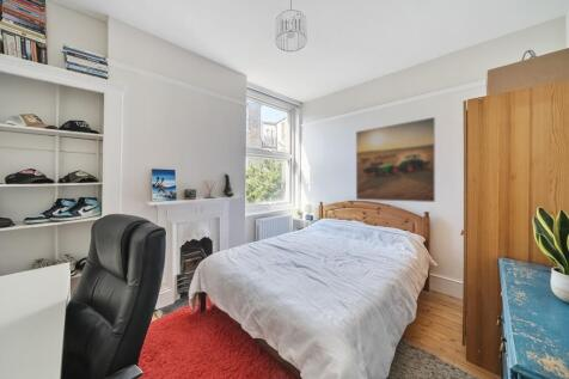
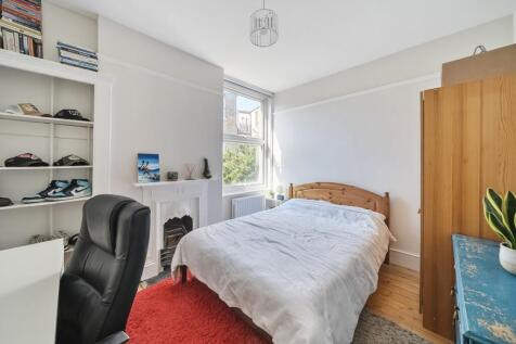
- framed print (391, 163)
